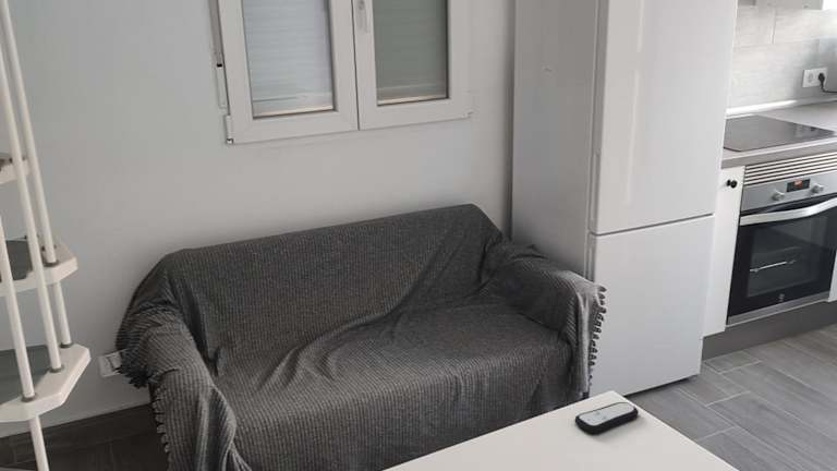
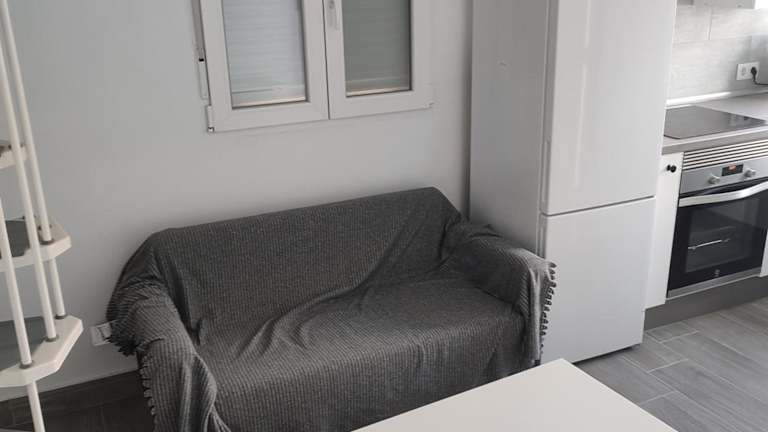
- remote control (607, 415)
